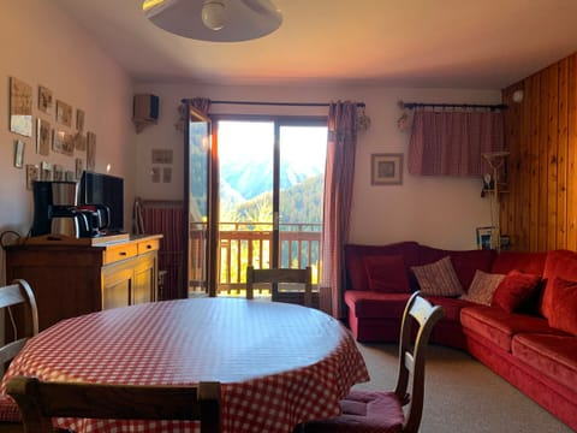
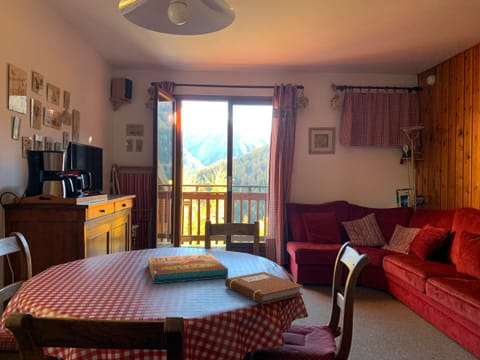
+ notebook (261, 286)
+ pizza box (185, 267)
